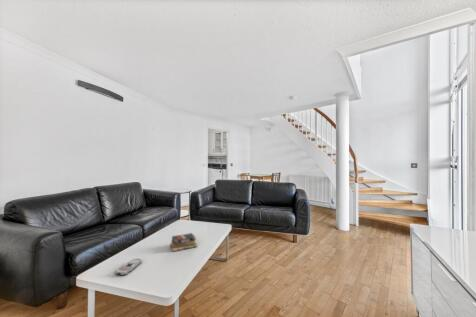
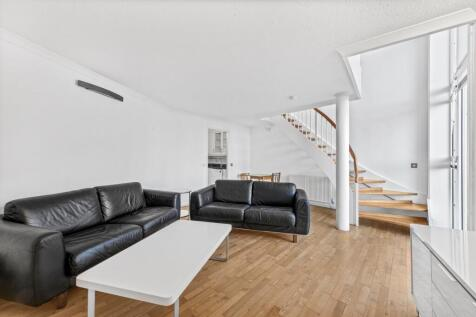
- books (183, 241)
- remote control (129, 266)
